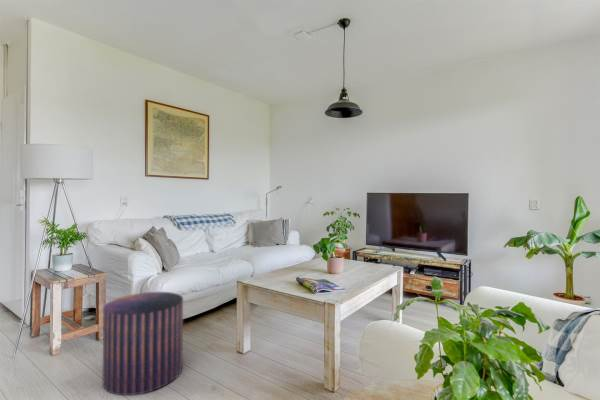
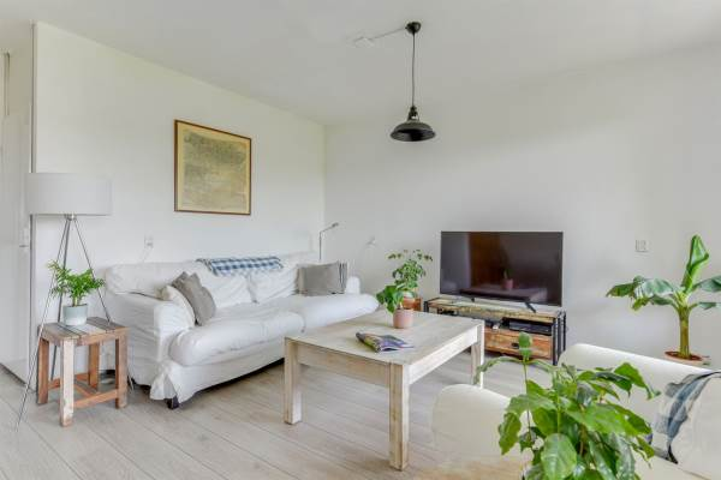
- stool (144, 337)
